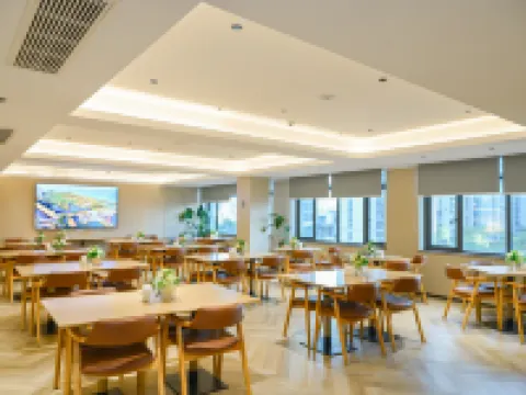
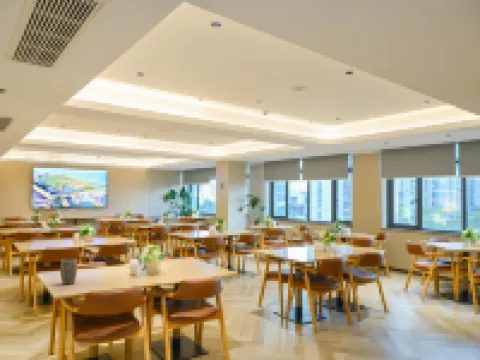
+ plant pot (68, 271)
